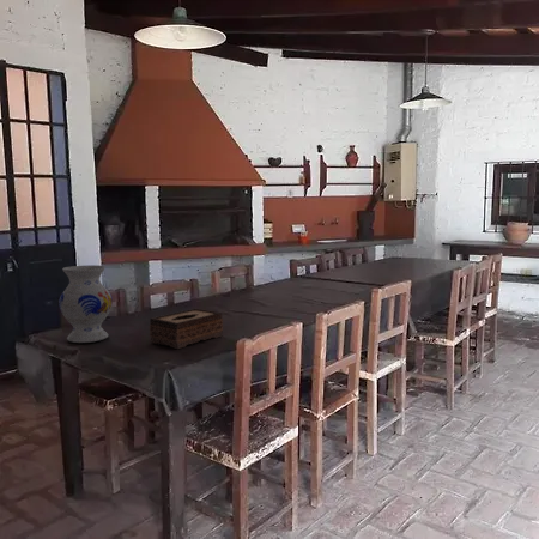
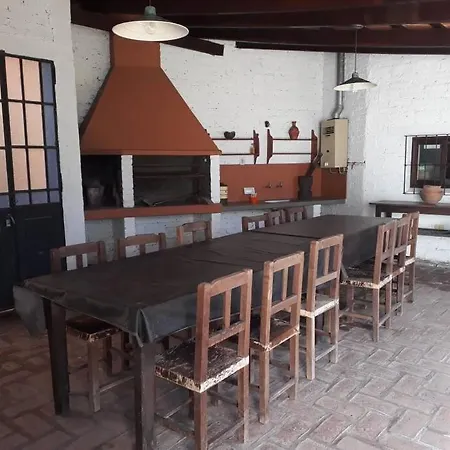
- vase (85, 303)
- tissue box (187, 327)
